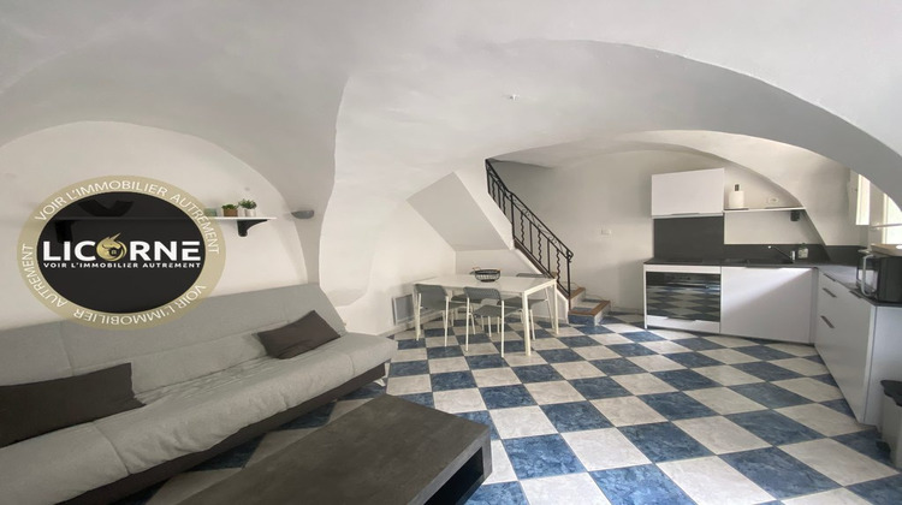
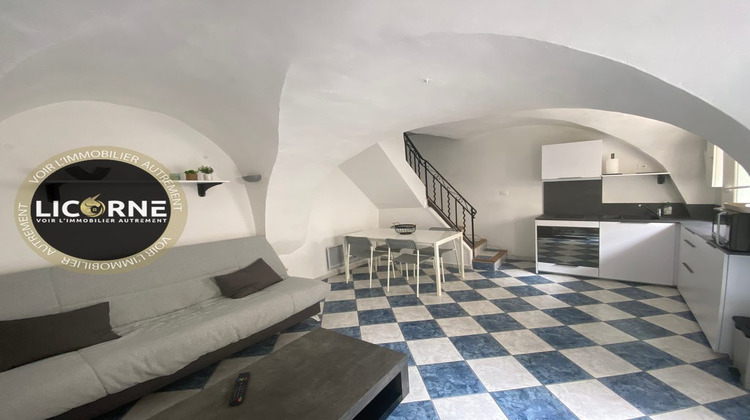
+ remote control (240, 387)
